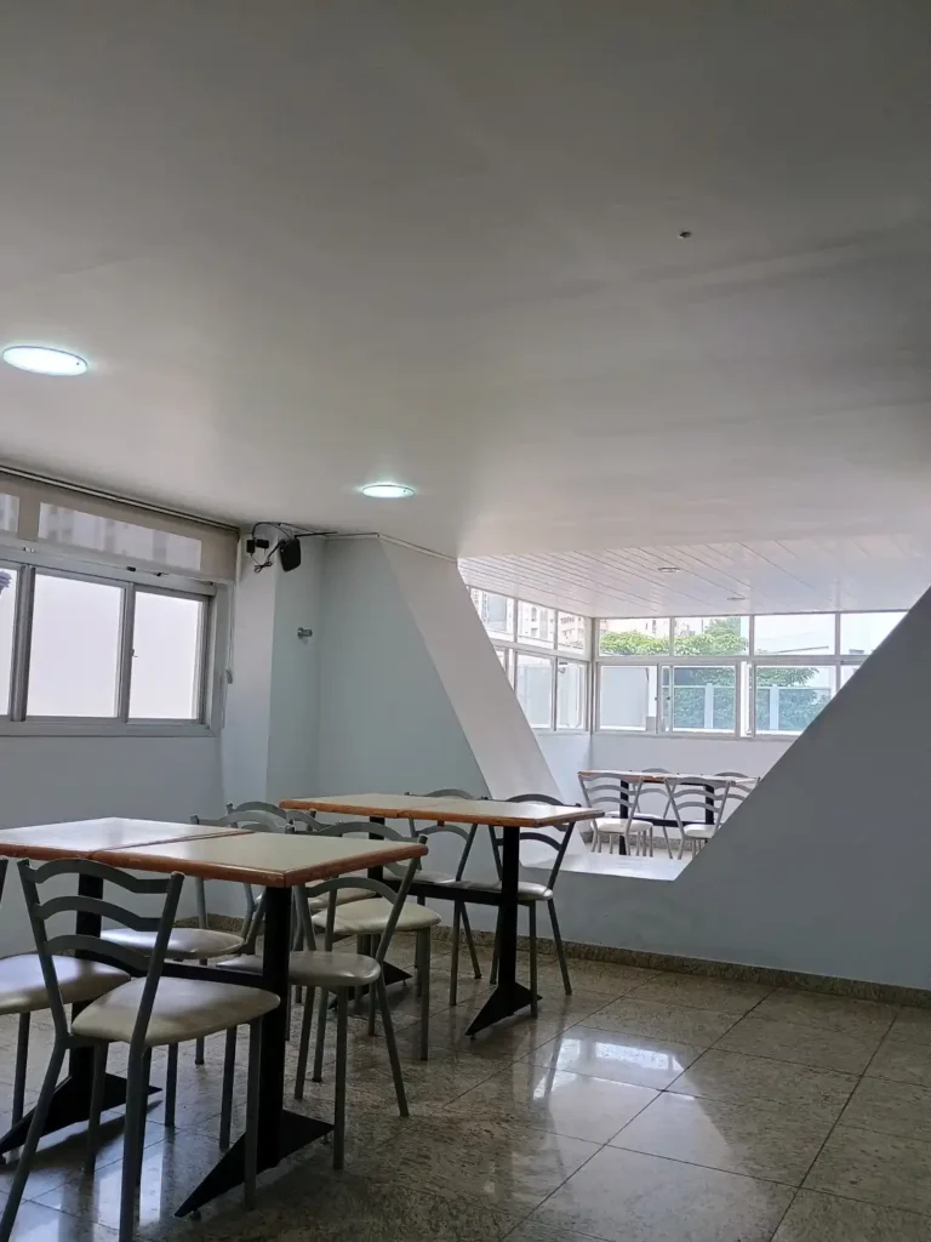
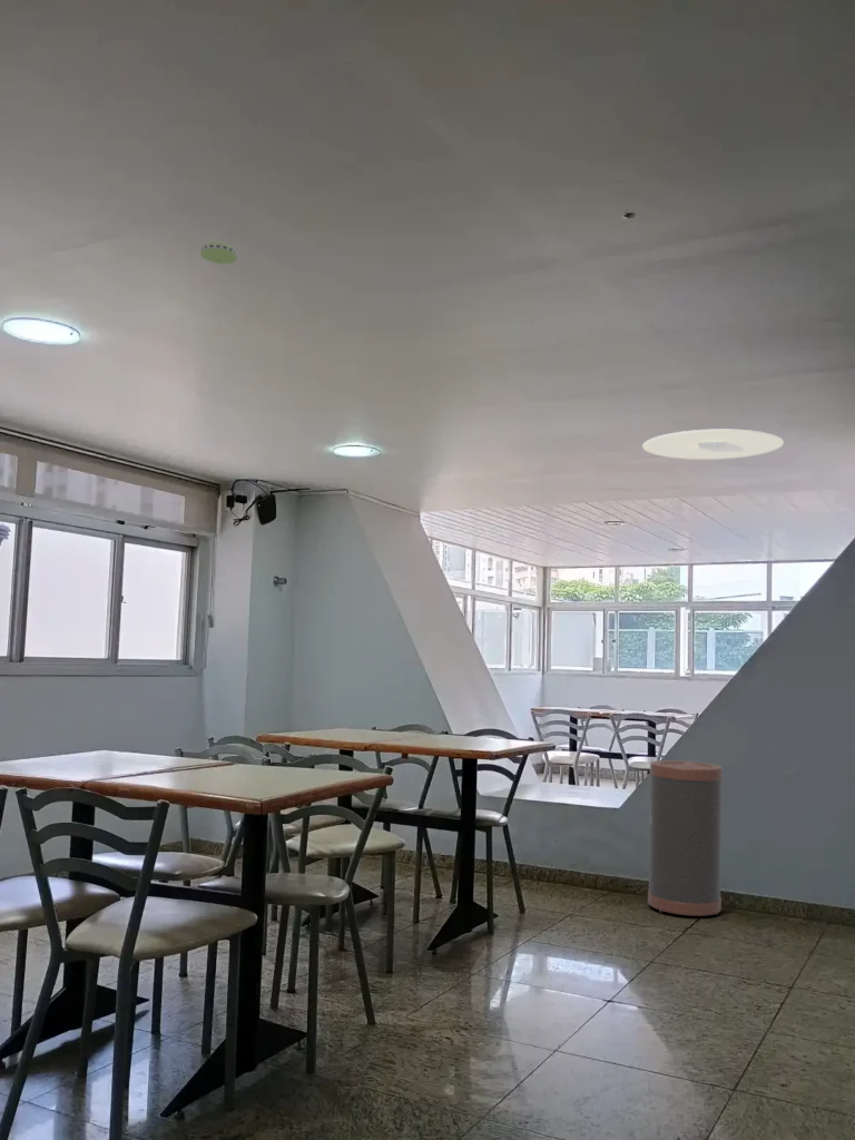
+ smoke detector (218, 252)
+ ceiling light (711, 439)
+ trash can (685, 836)
